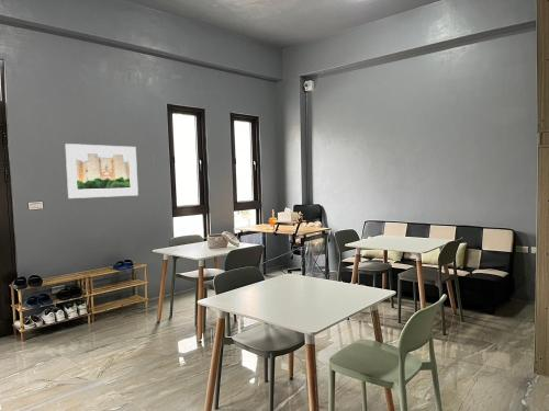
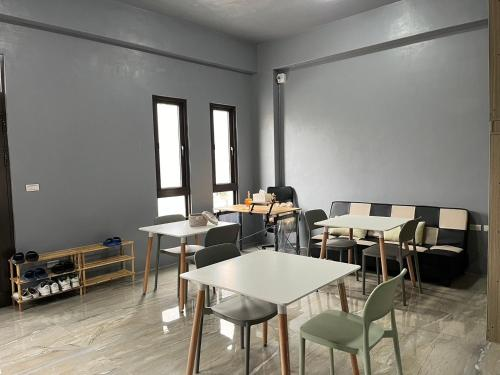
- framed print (103, 171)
